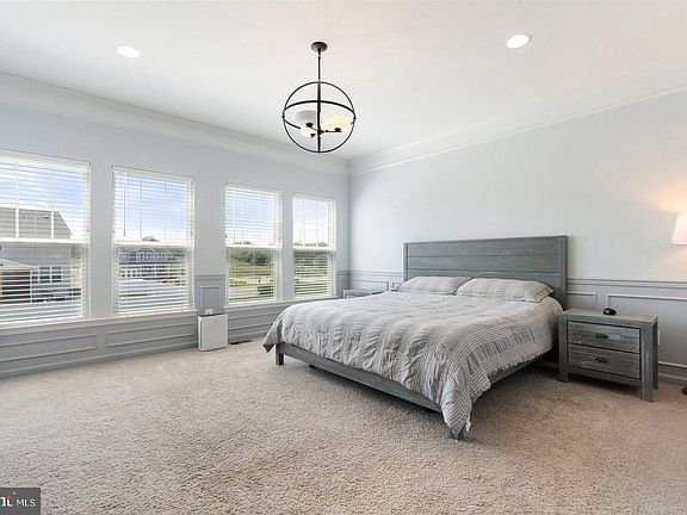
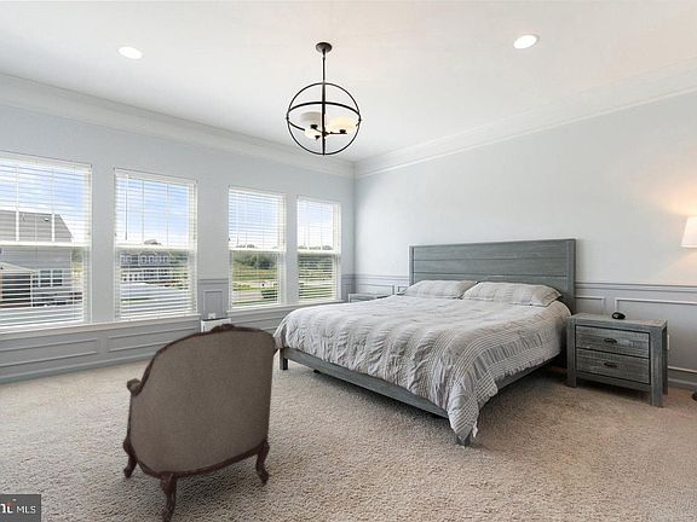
+ armchair (205, 398)
